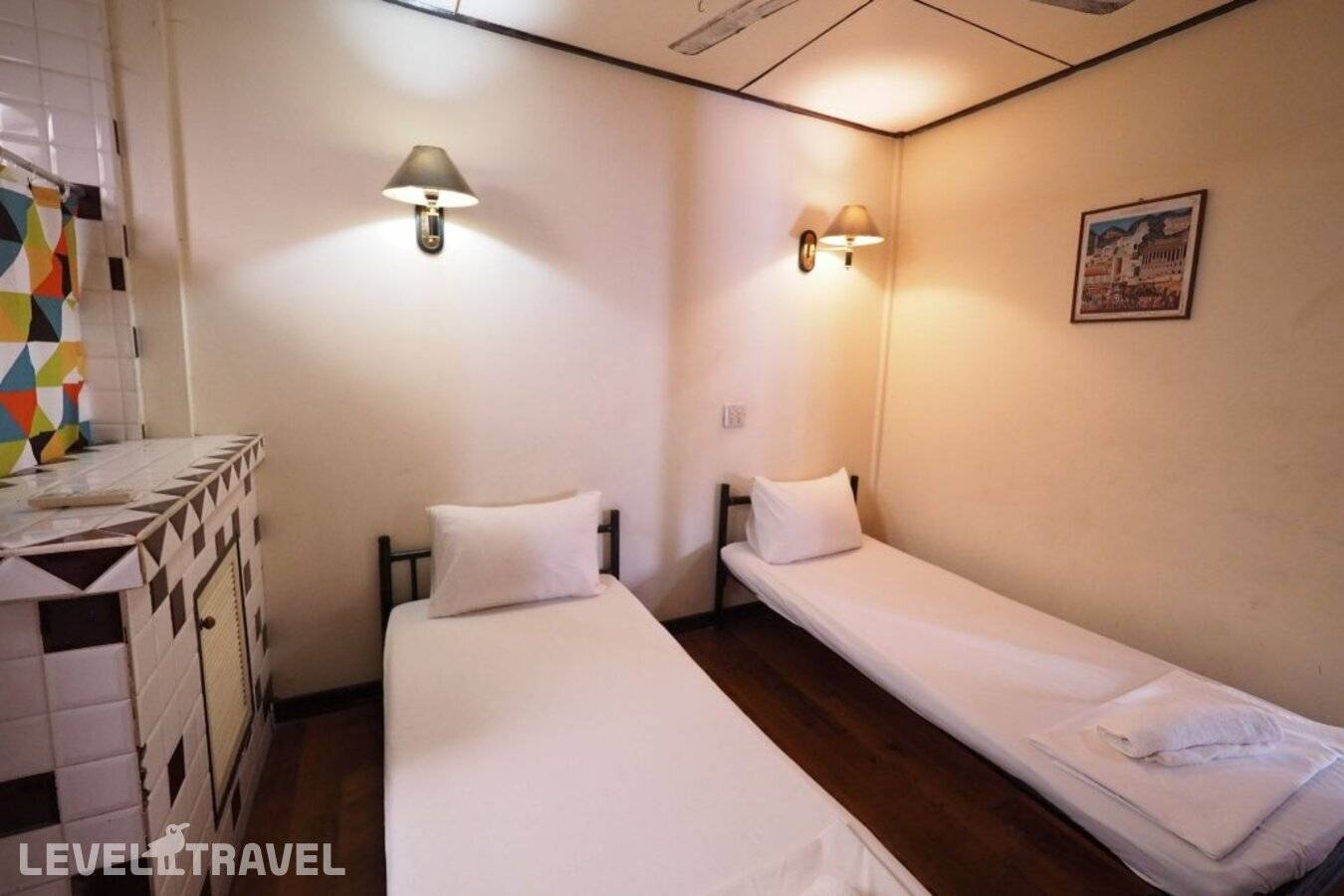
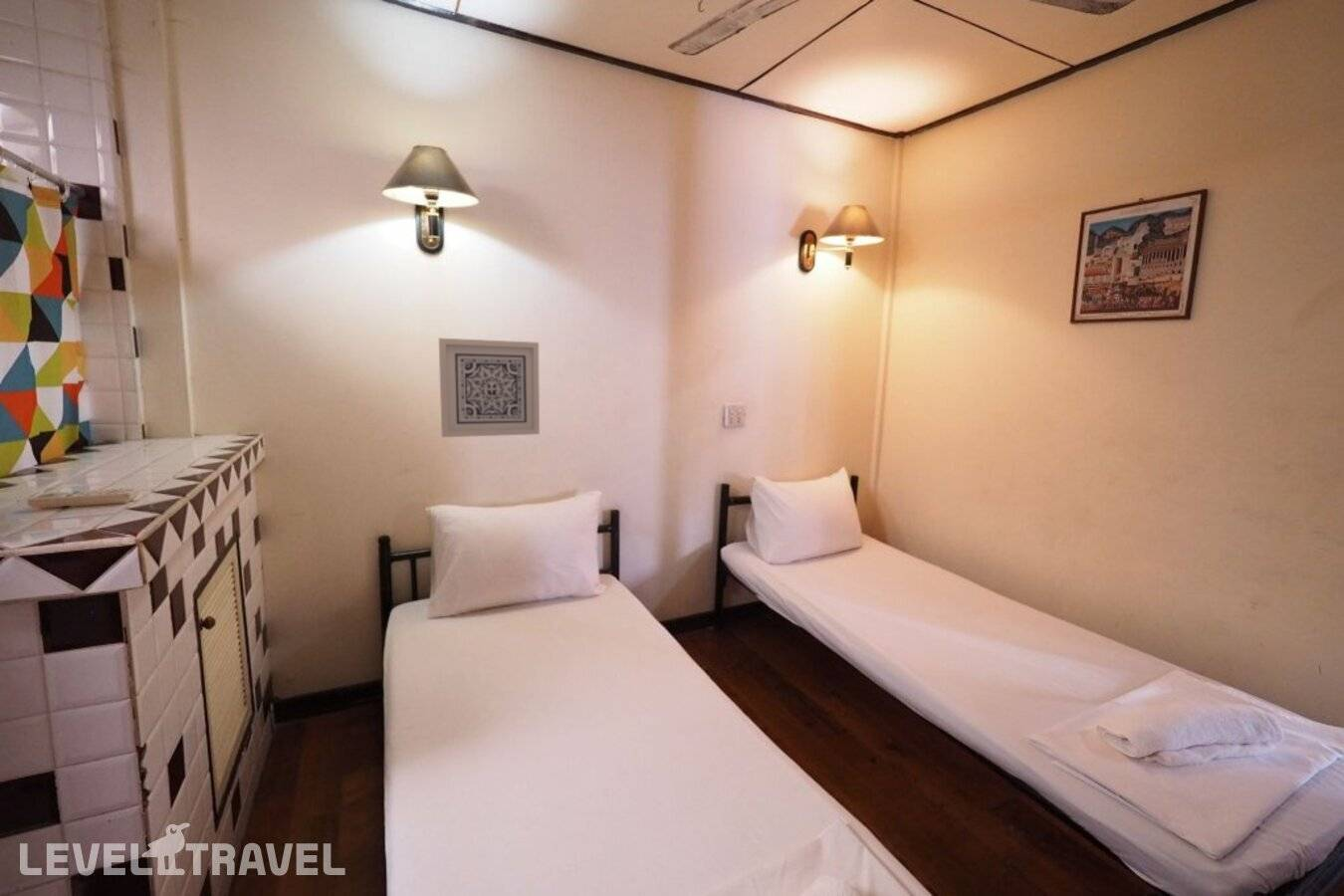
+ wall art (491, 388)
